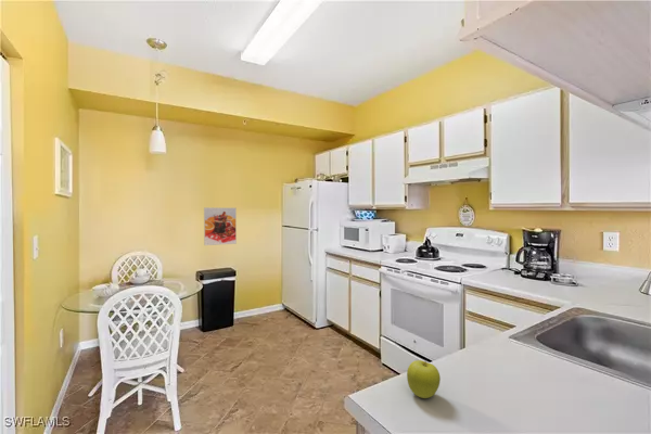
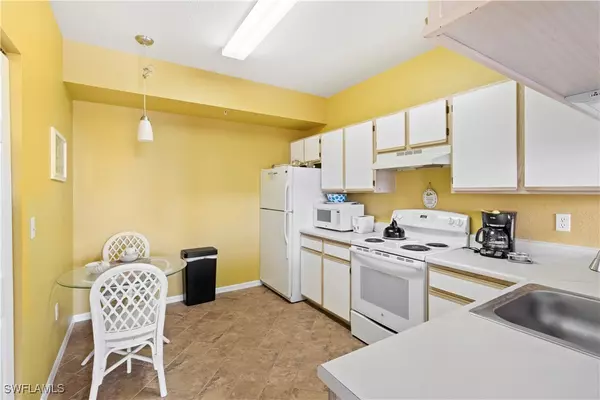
- fruit (423, 378)
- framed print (220, 226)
